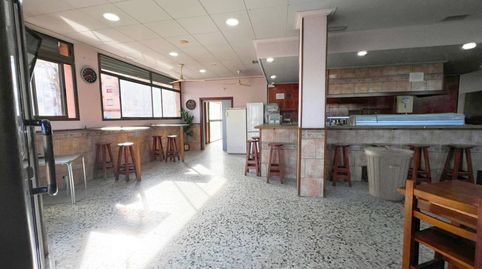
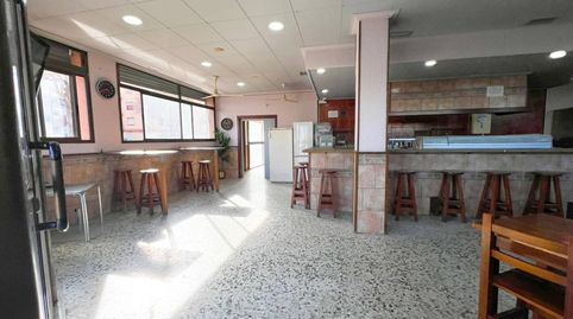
- trash can (386, 170)
